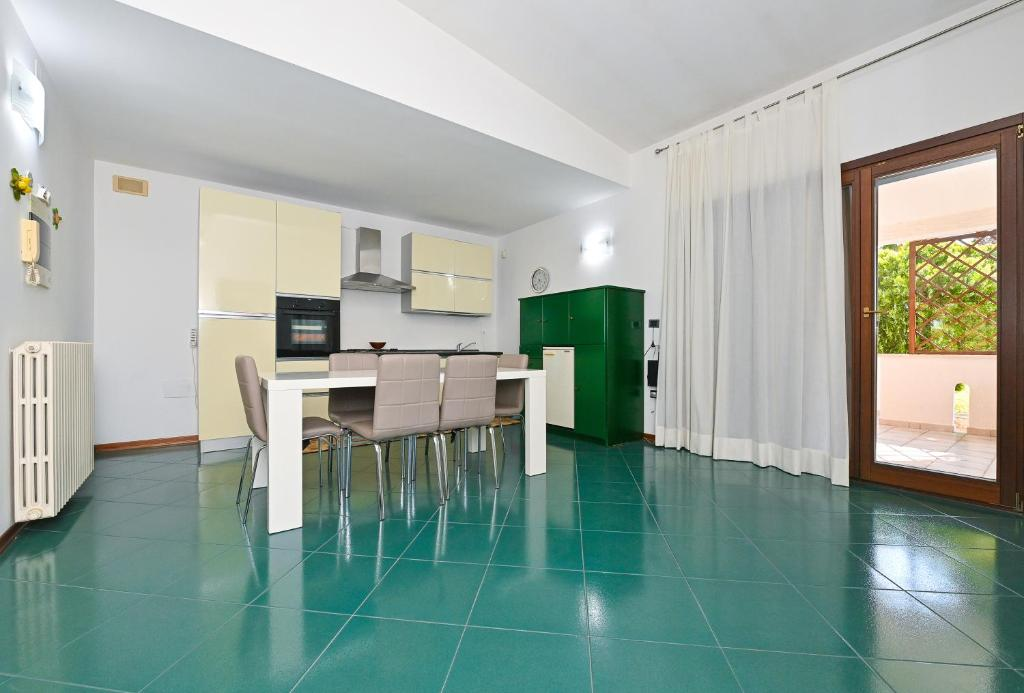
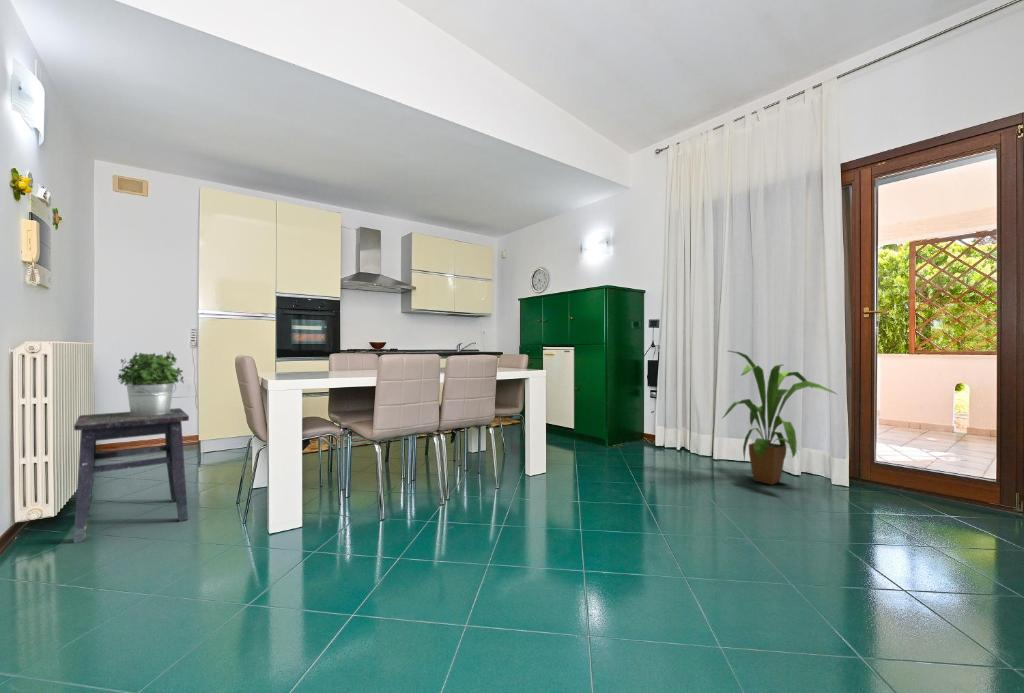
+ side table (133, 467)
+ potted plant (154, 381)
+ house plant (778, 417)
